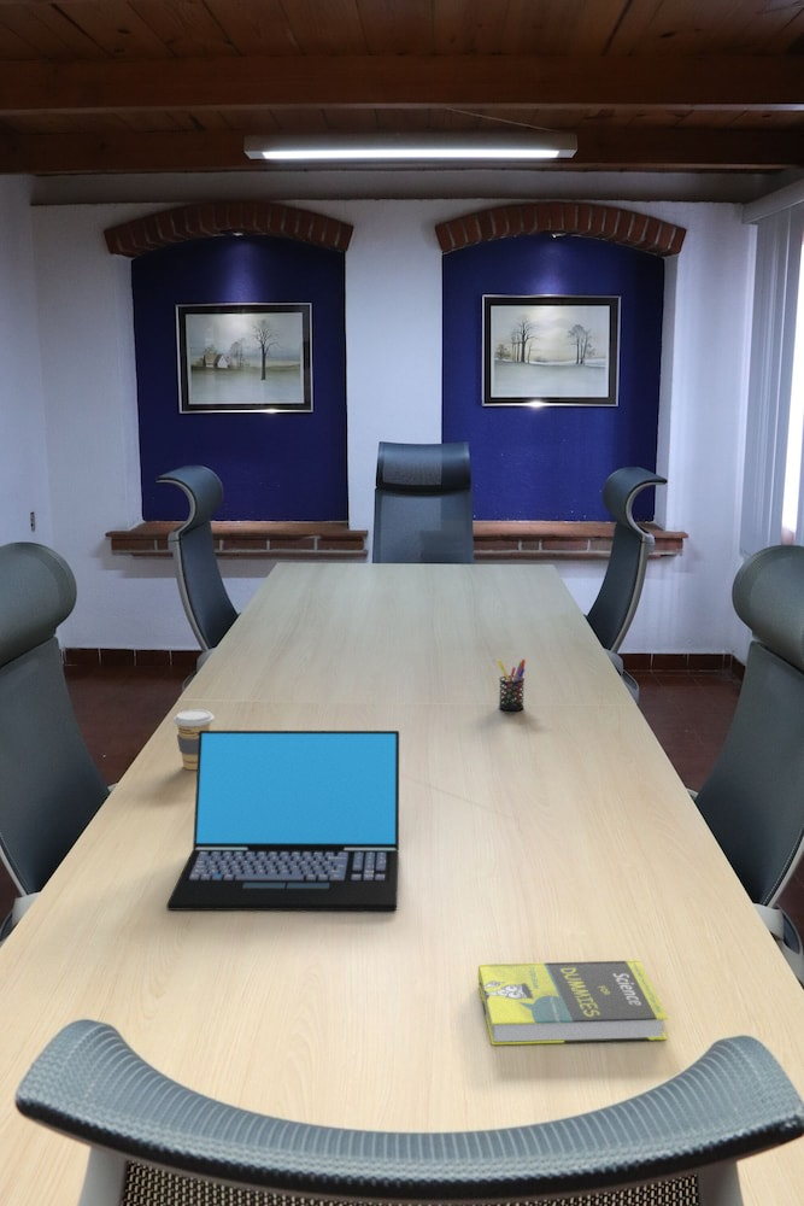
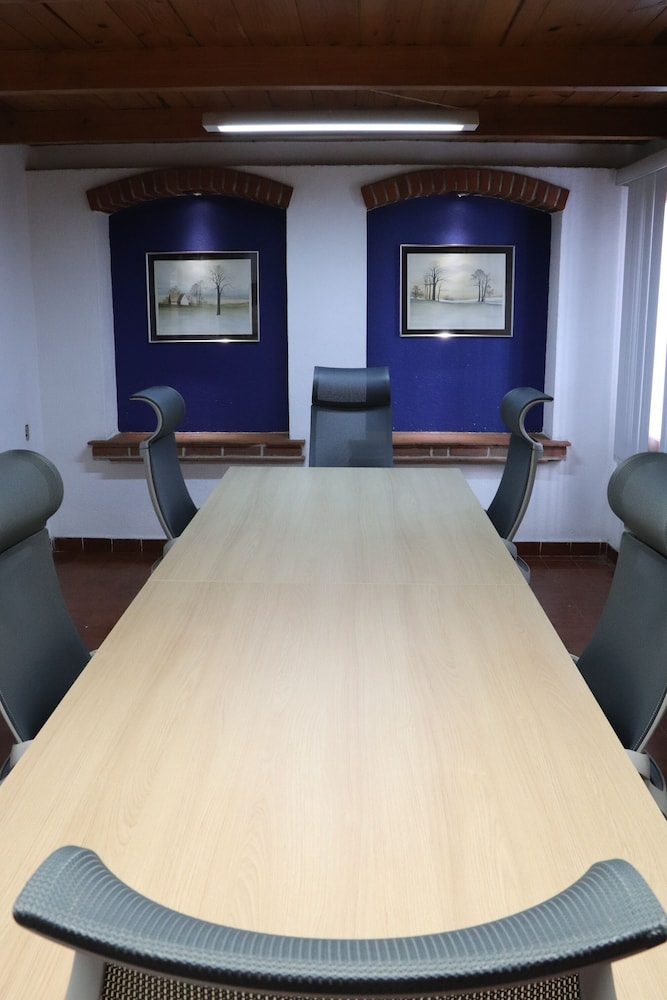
- pen holder (513, 681)
- laptop (291, 813)
- book (568, 999)
- coffee cup (194, 739)
